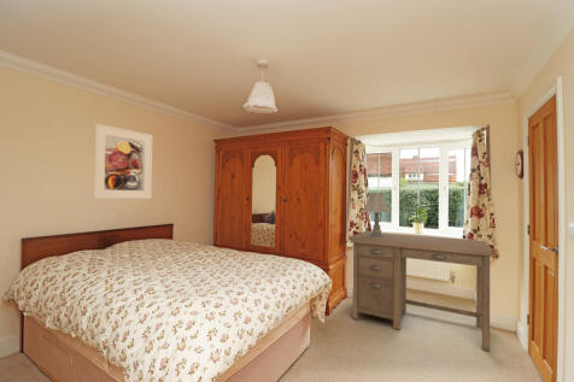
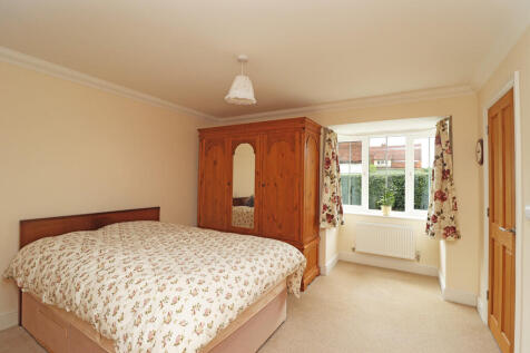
- table lamp (376, 214)
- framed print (125, 164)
- desk (405, 280)
